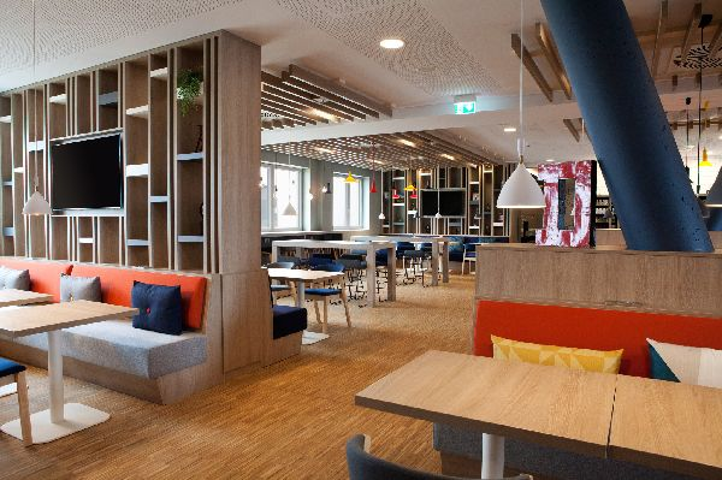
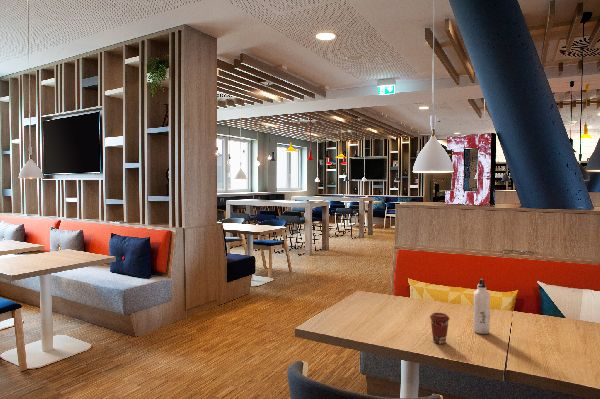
+ water bottle (481, 305)
+ coffee cup (439, 328)
